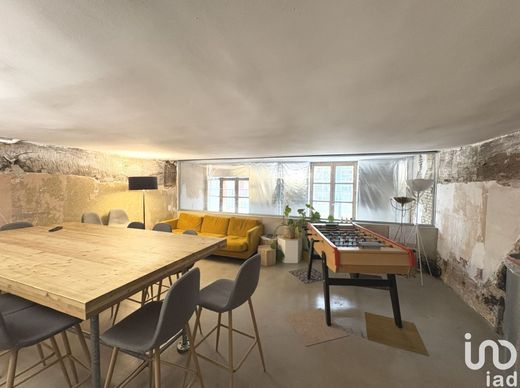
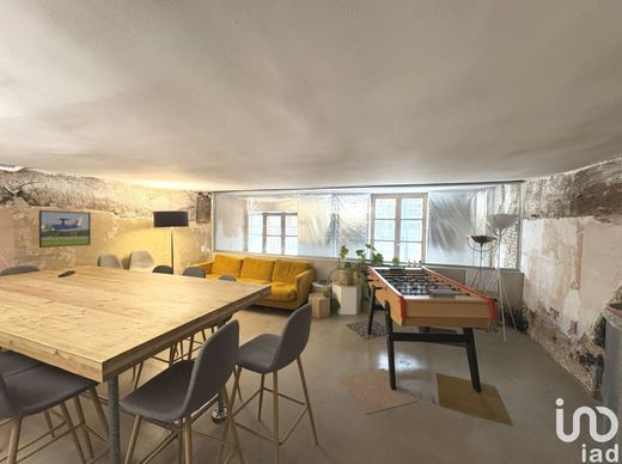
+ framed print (66, 228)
